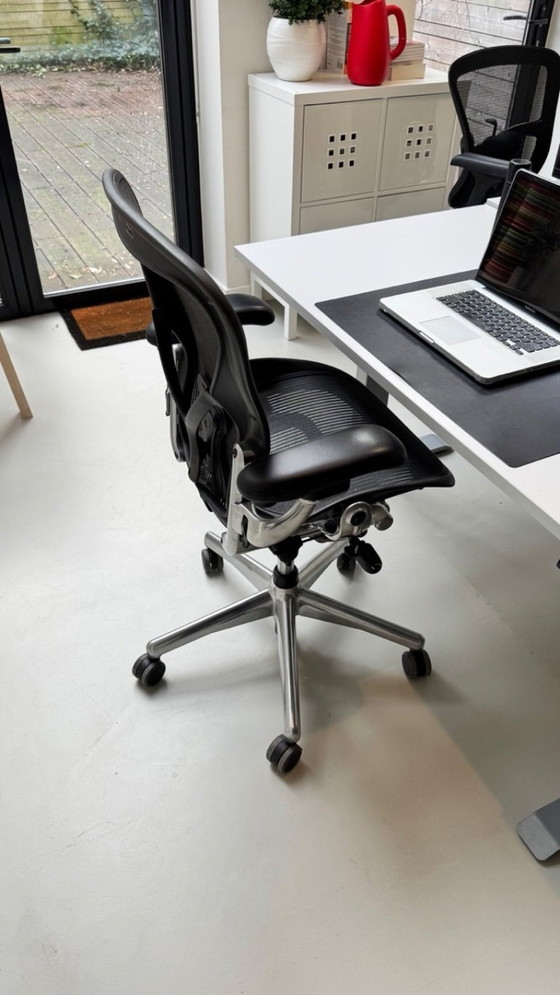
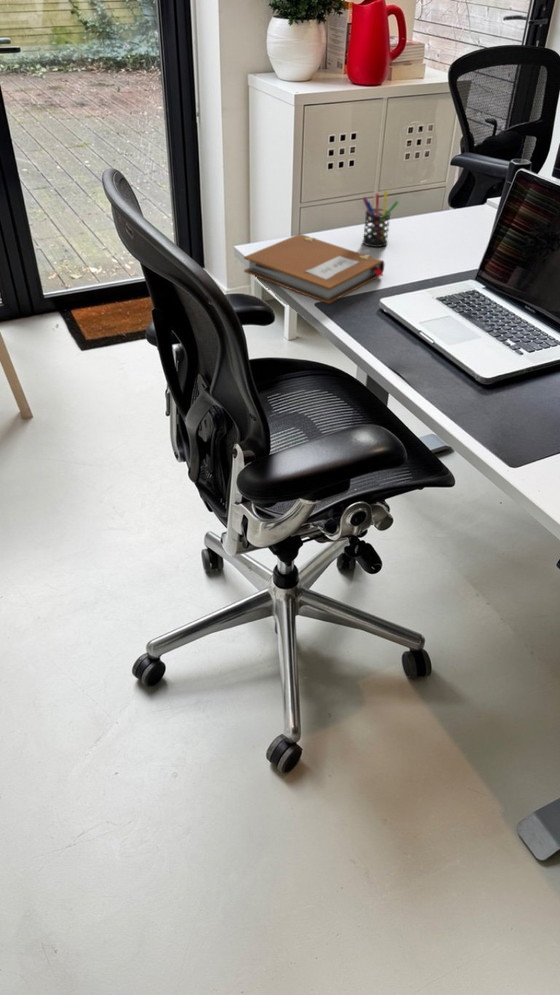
+ notebook (317, 266)
+ pen holder (380, 217)
